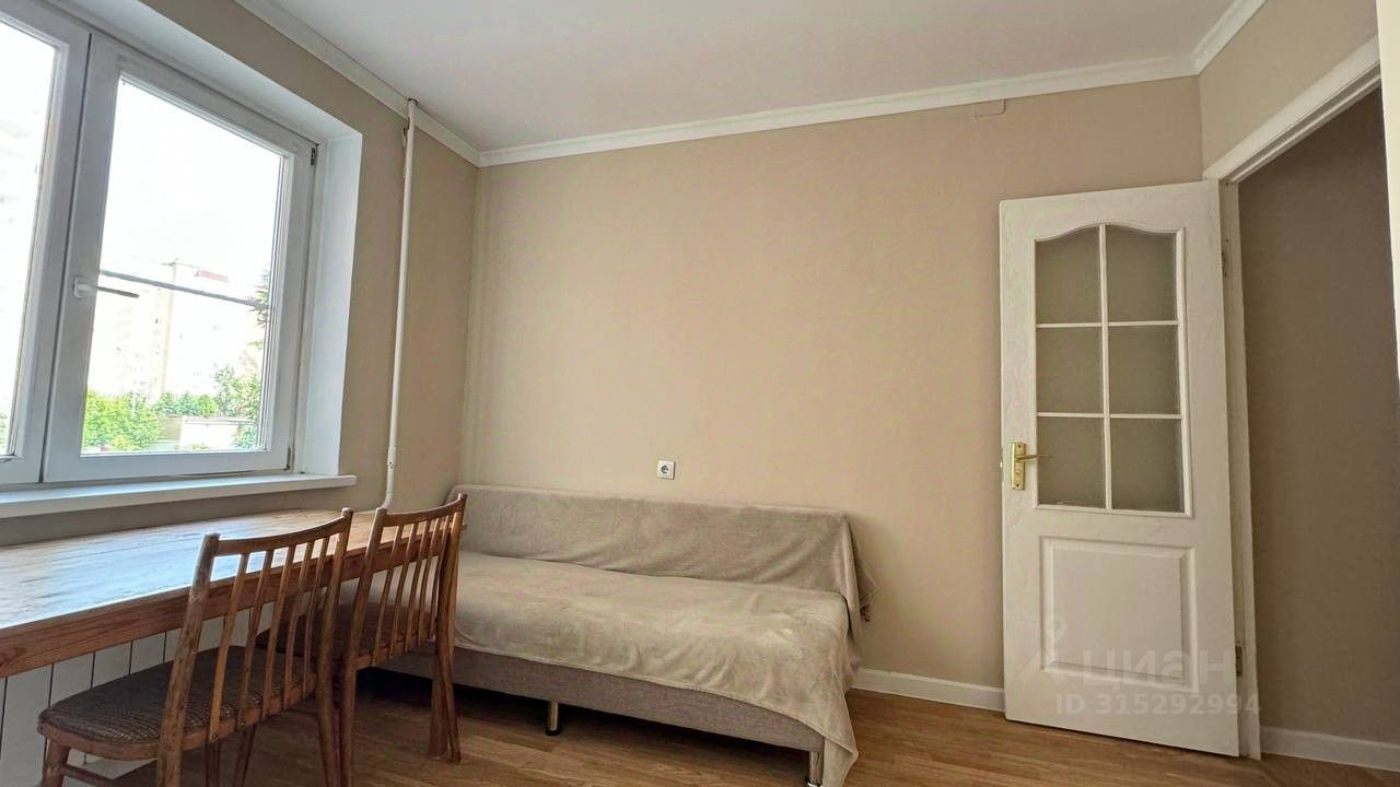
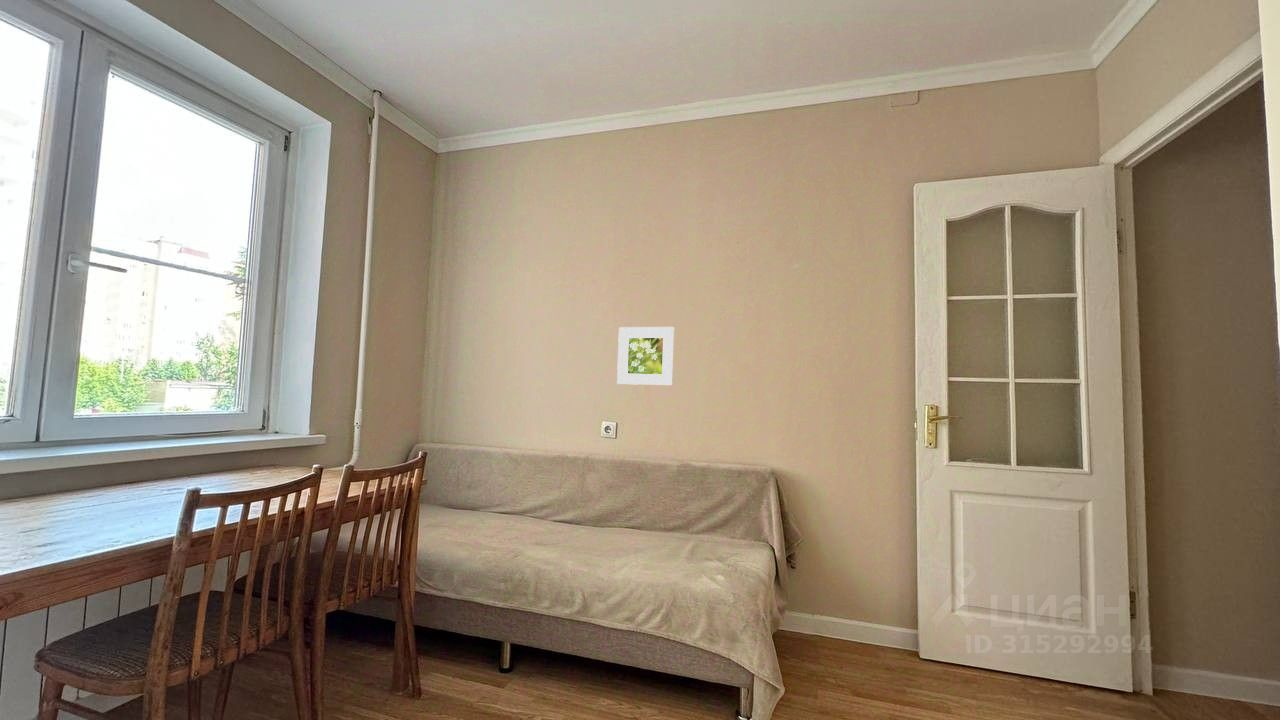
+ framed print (645, 355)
